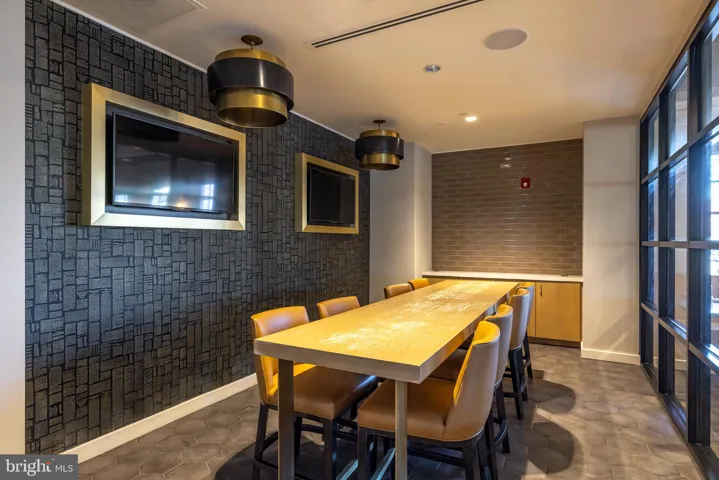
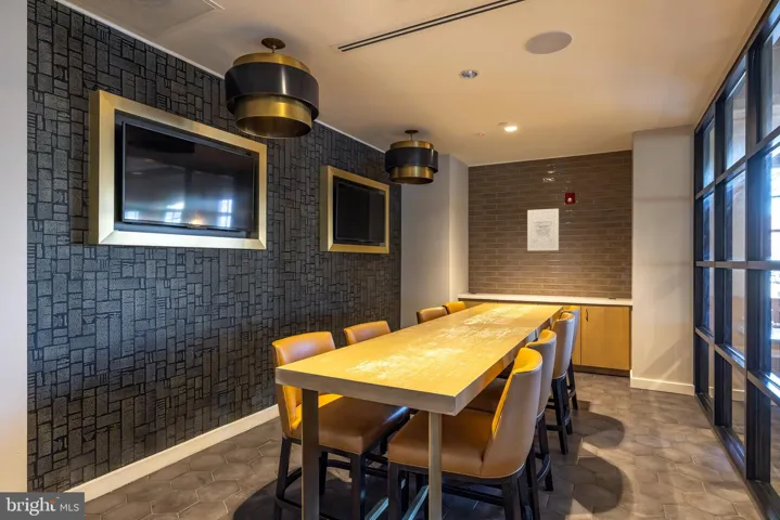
+ wall art (542, 230)
